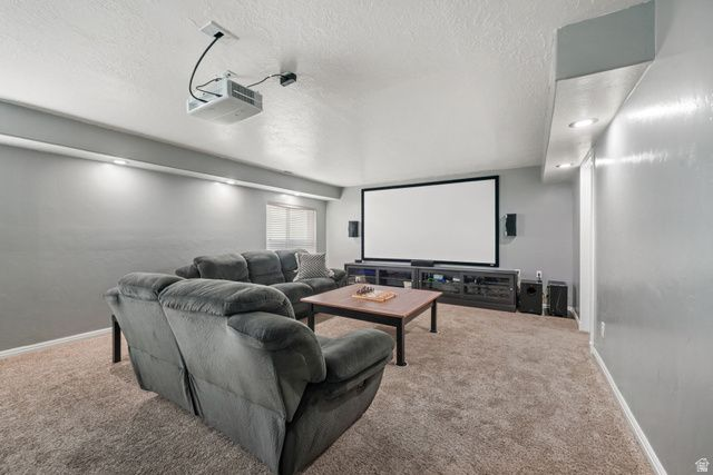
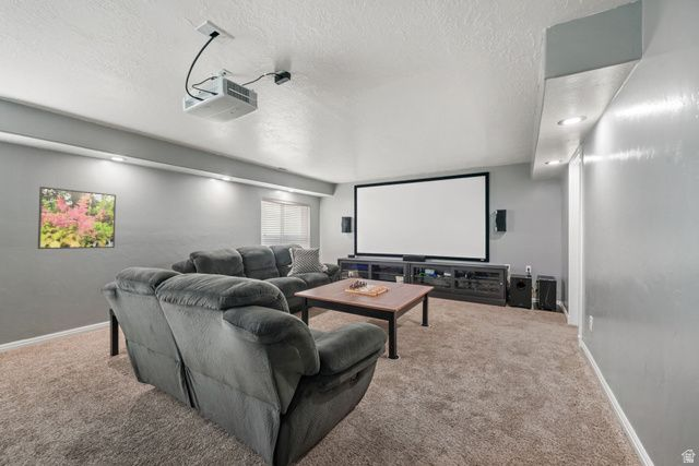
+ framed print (80, 219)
